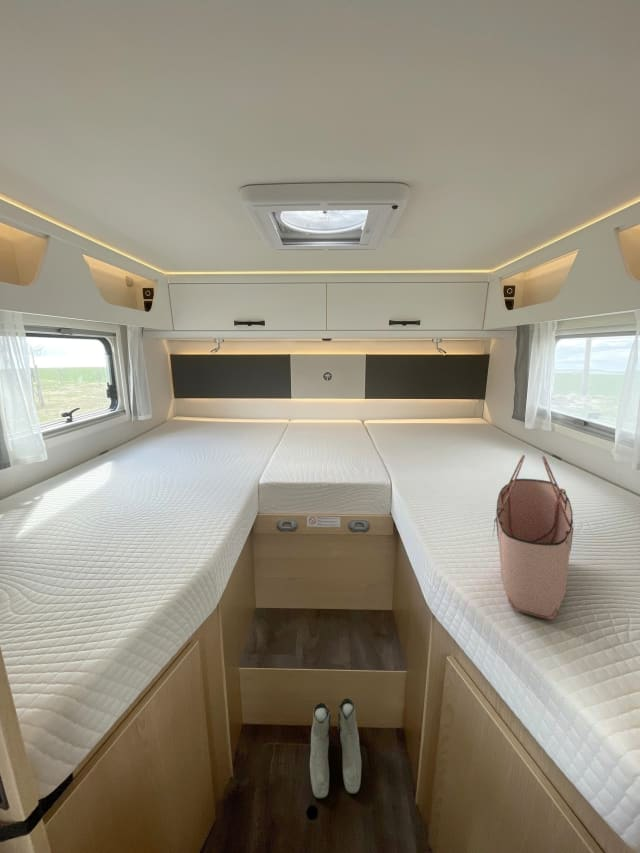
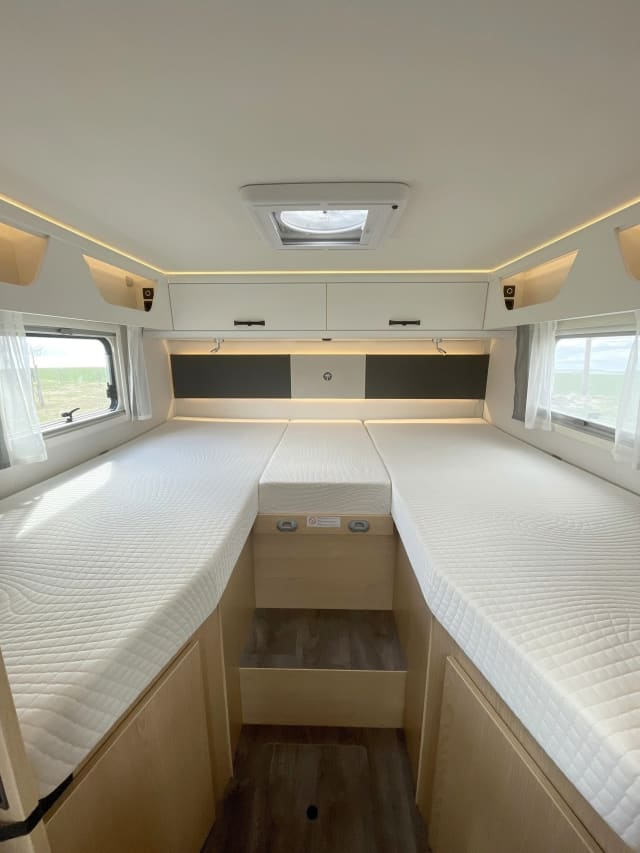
- tote bag (534, 522)
- boots (340, 739)
